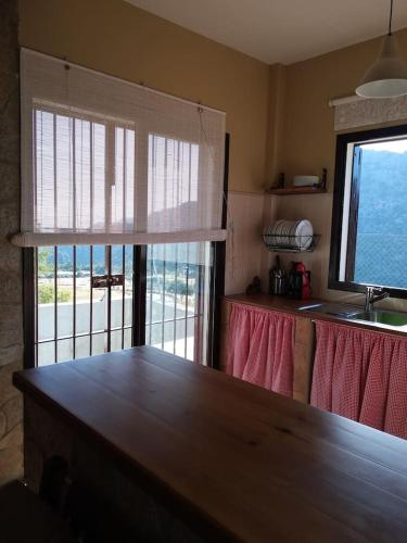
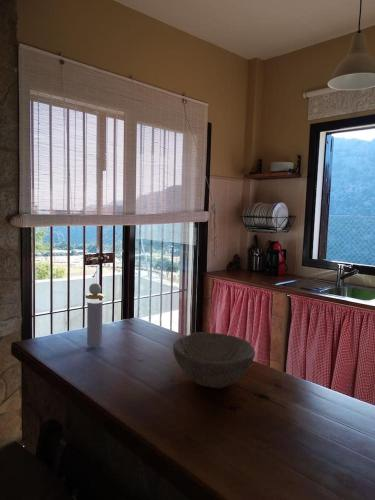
+ perfume bottle (94, 314)
+ bowl (213, 363)
